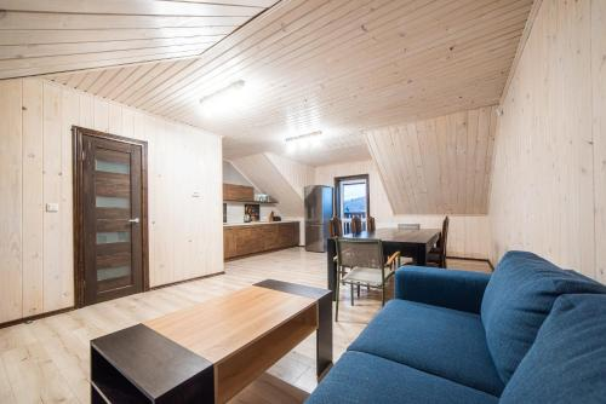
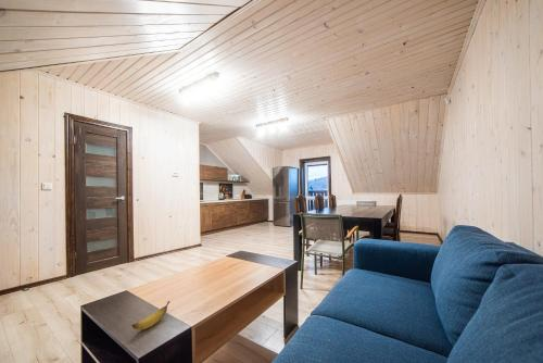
+ banana (152, 316)
